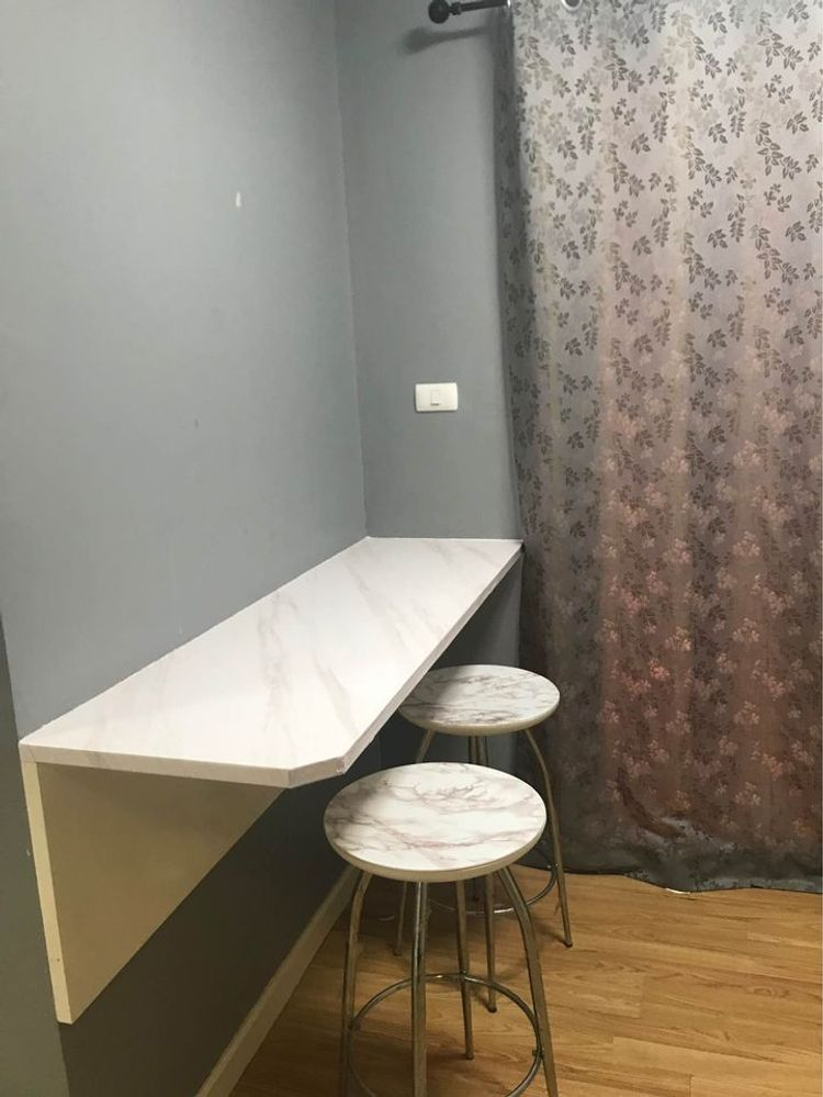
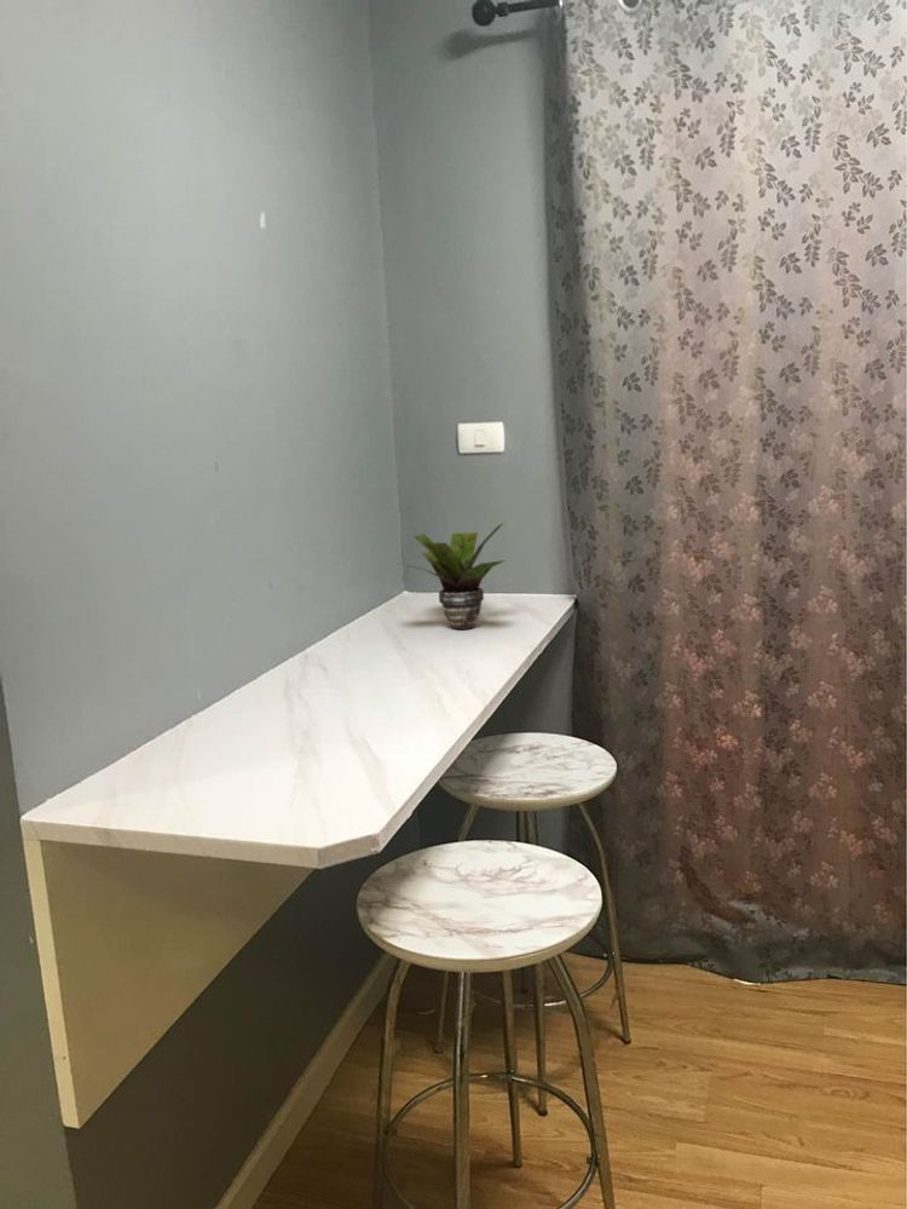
+ potted plant (460, 576)
